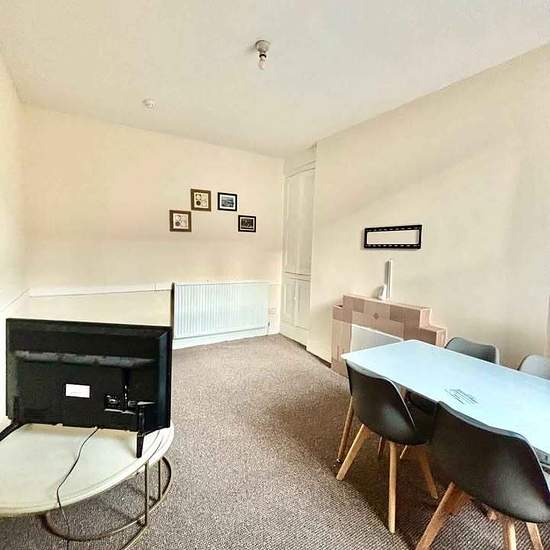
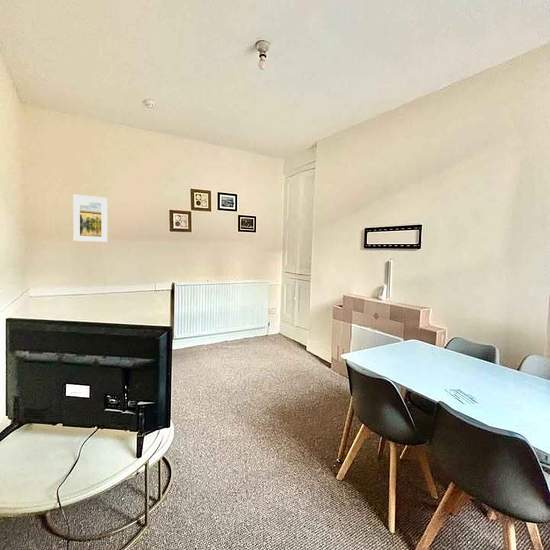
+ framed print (90, 219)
